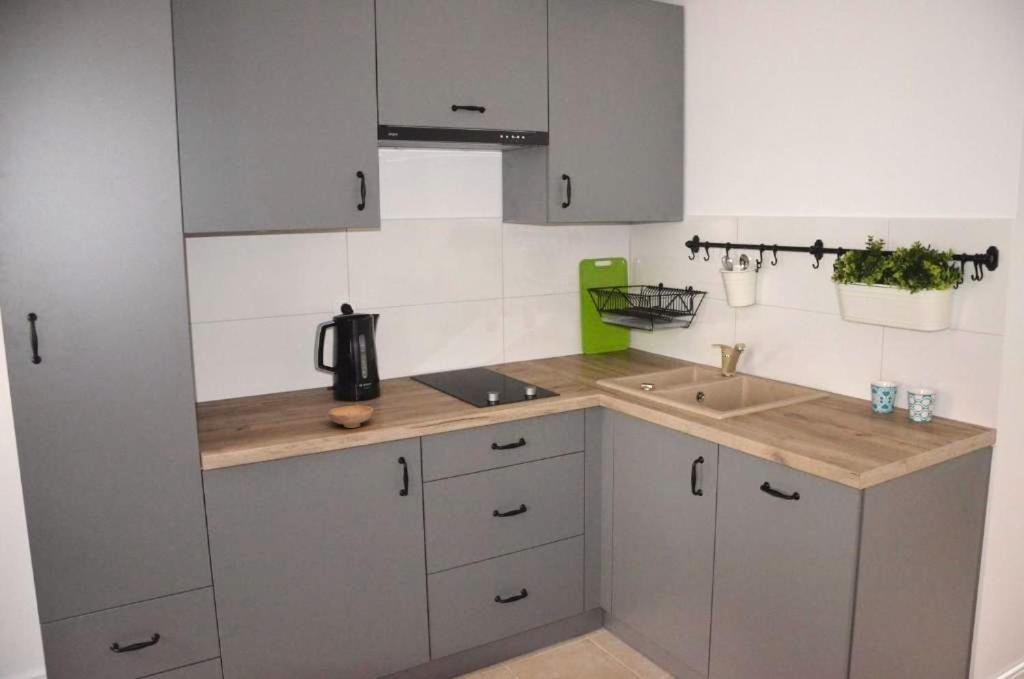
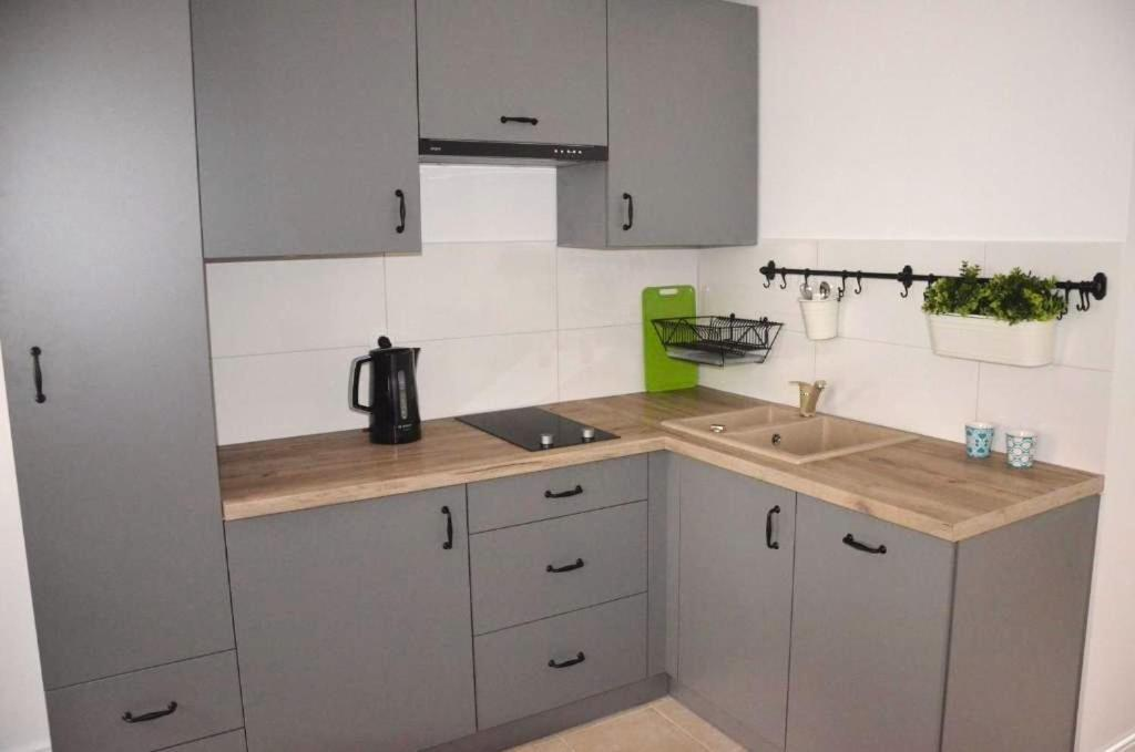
- bowl (351, 417)
